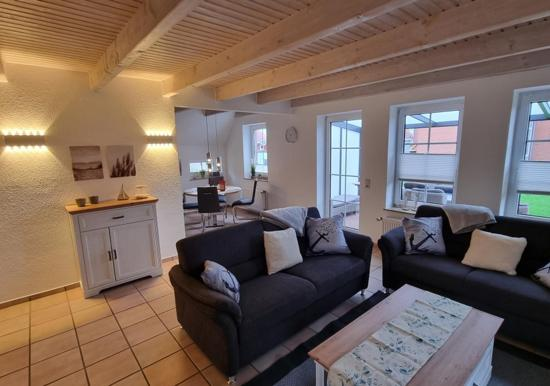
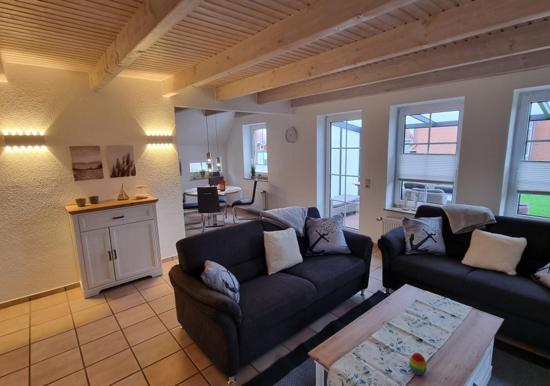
+ decorative egg (417, 362)
